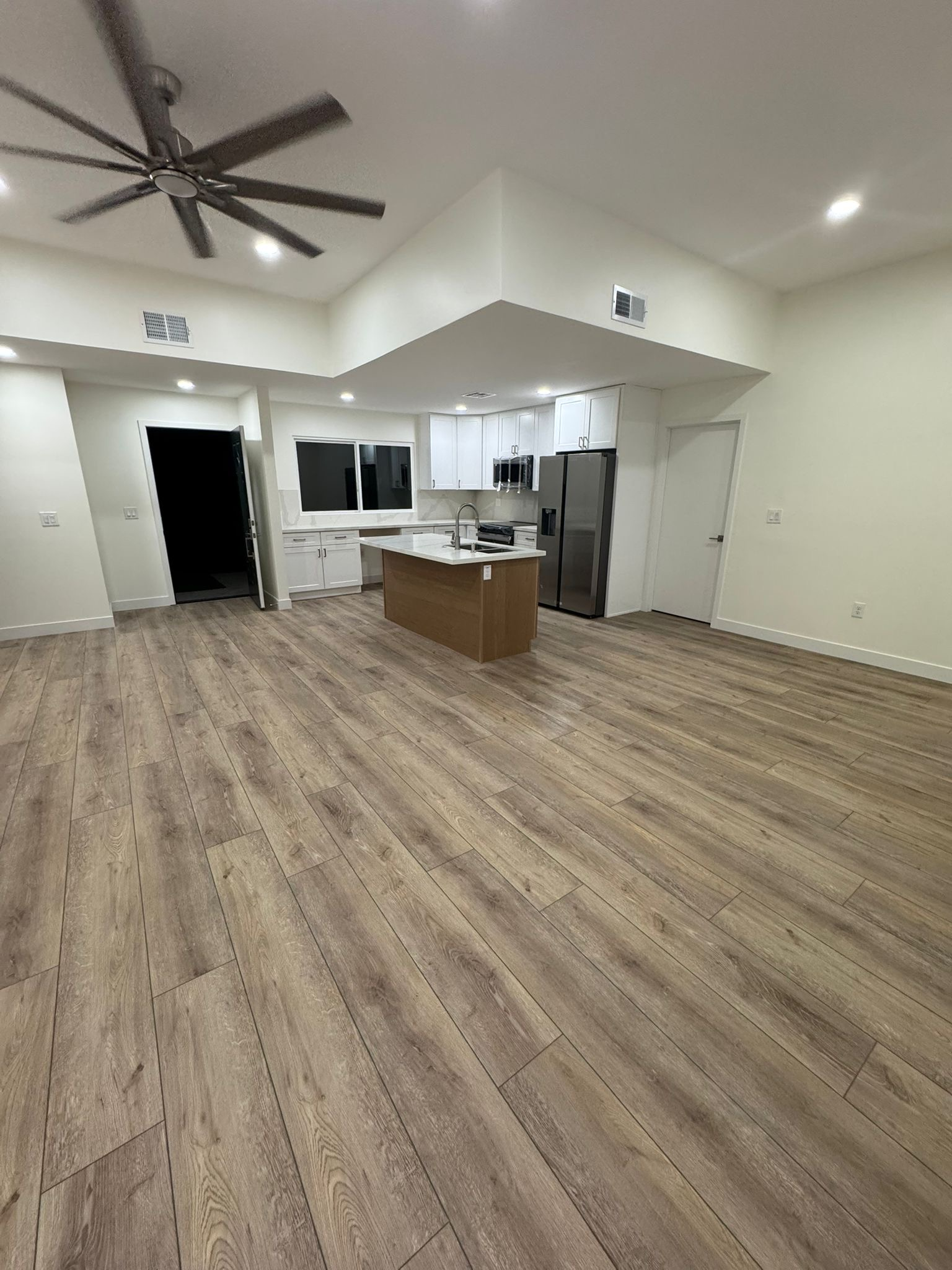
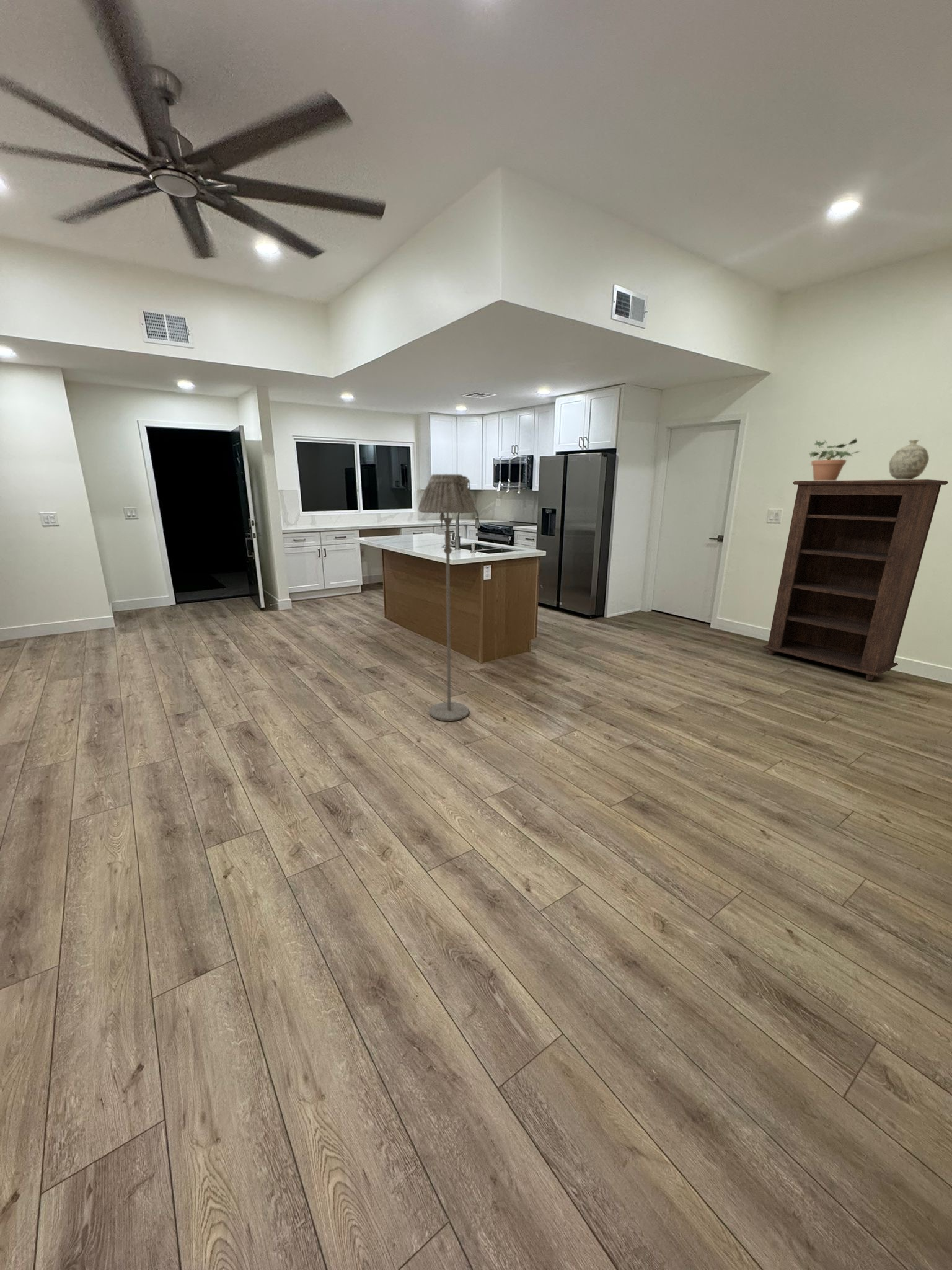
+ bookshelf (845, 576)
+ decorative vase (909, 460)
+ floor lamp (448, 602)
+ potted plant (832, 460)
